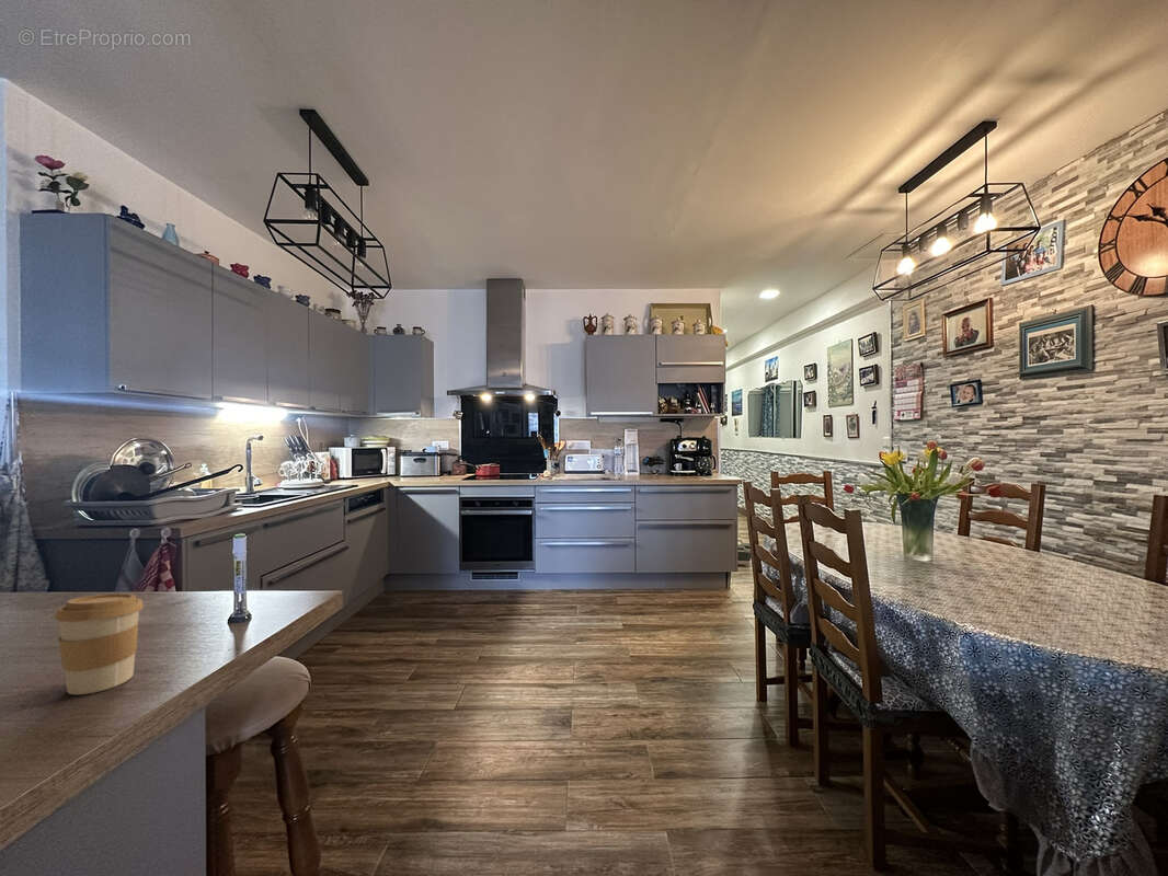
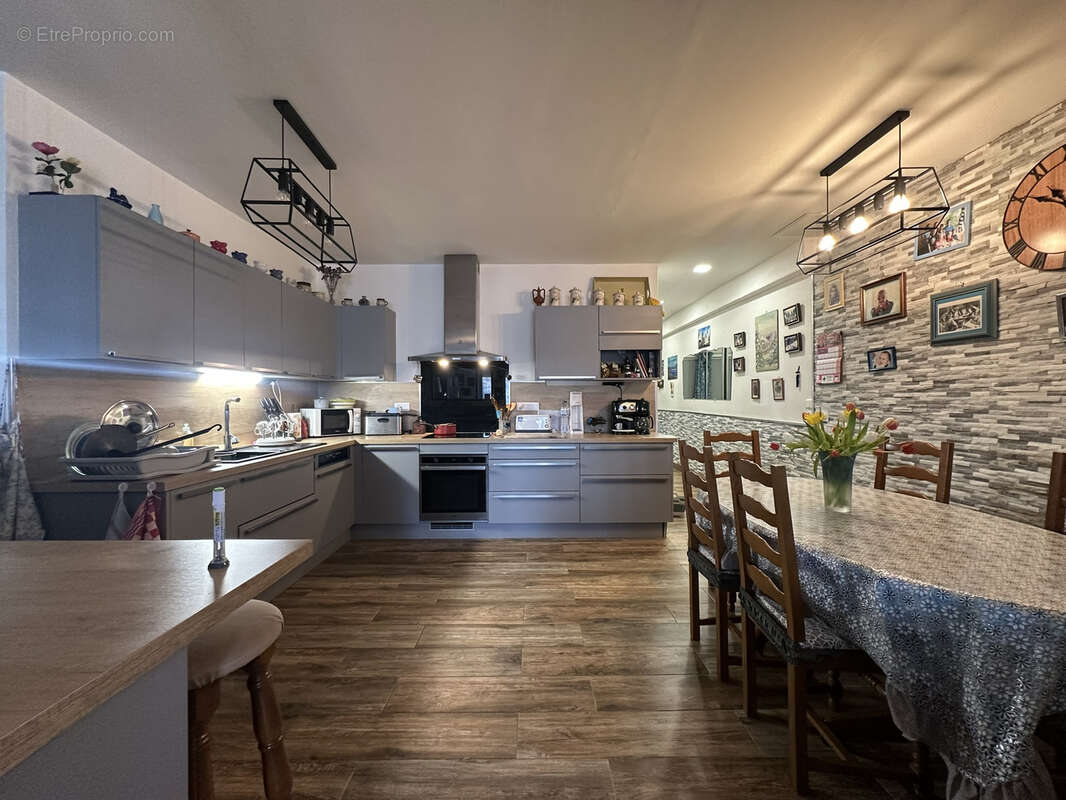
- coffee cup (101, 638)
